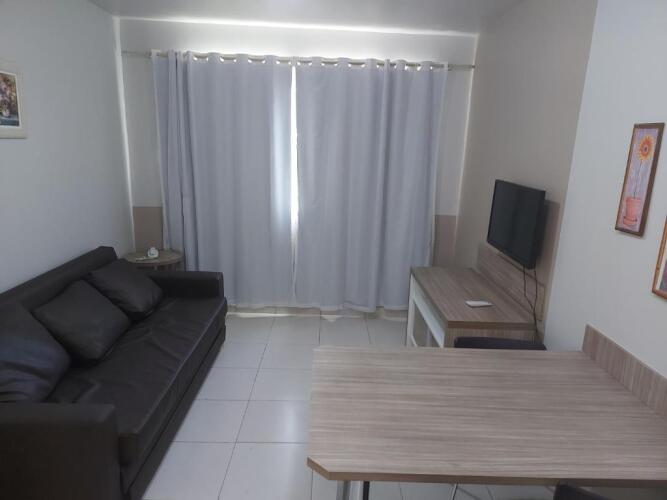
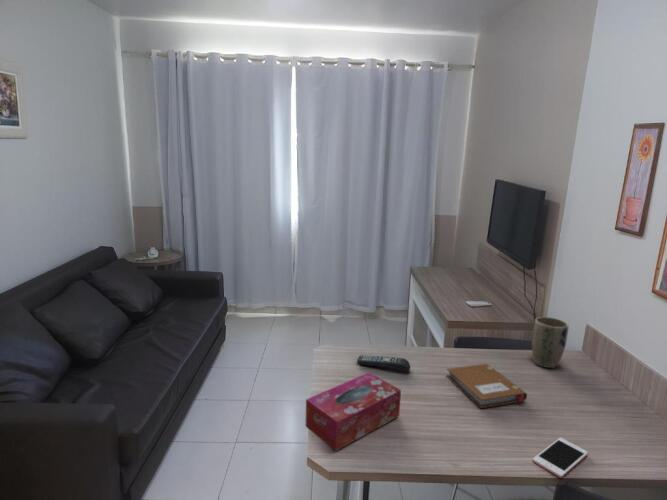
+ tissue box (354, 407)
+ cell phone (560, 456)
+ notebook (486, 384)
+ remote control (383, 362)
+ plant pot (548, 342)
